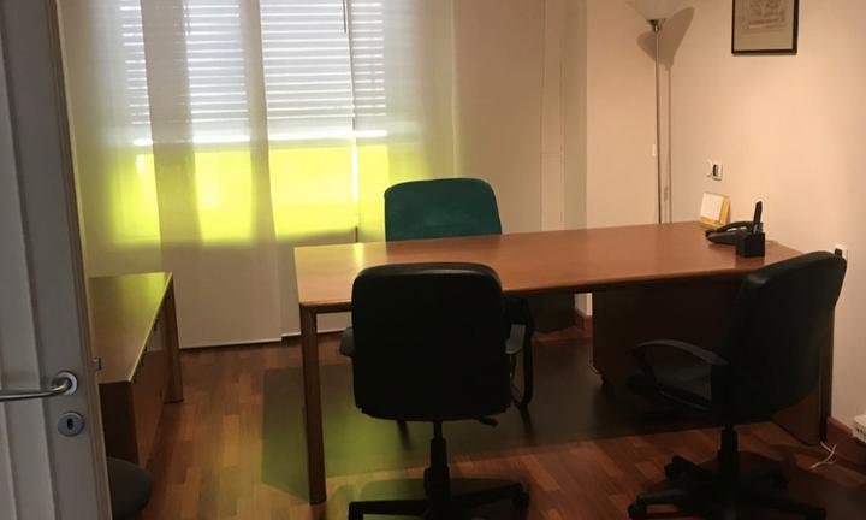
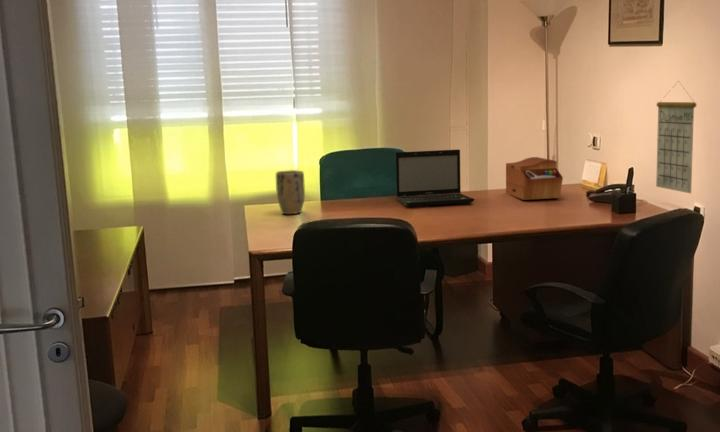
+ plant pot (290, 192)
+ sewing box (532, 178)
+ laptop (434, 177)
+ calendar (674, 136)
